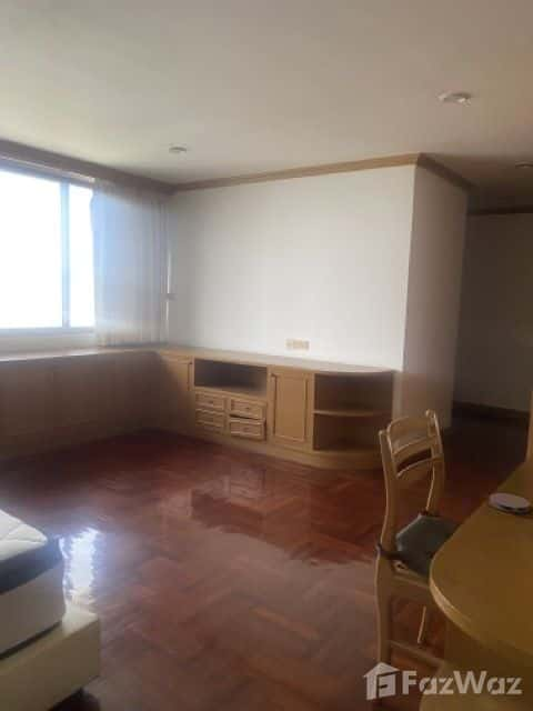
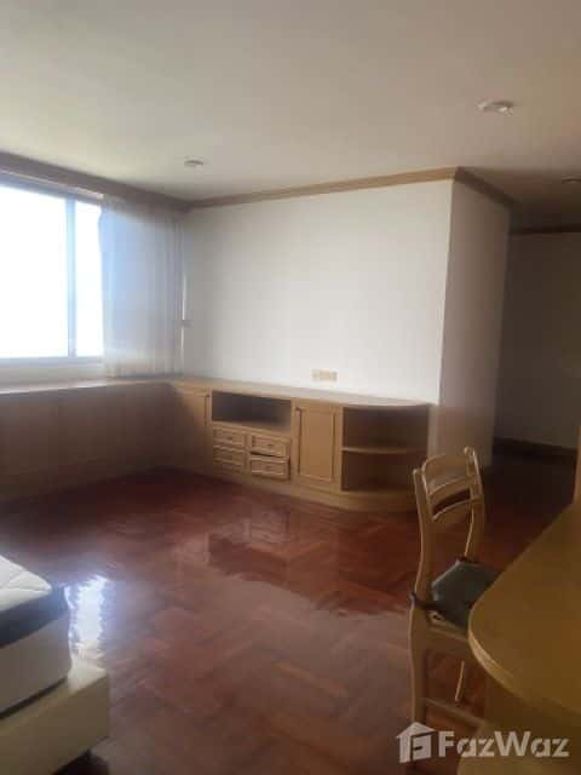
- coaster (509, 502)
